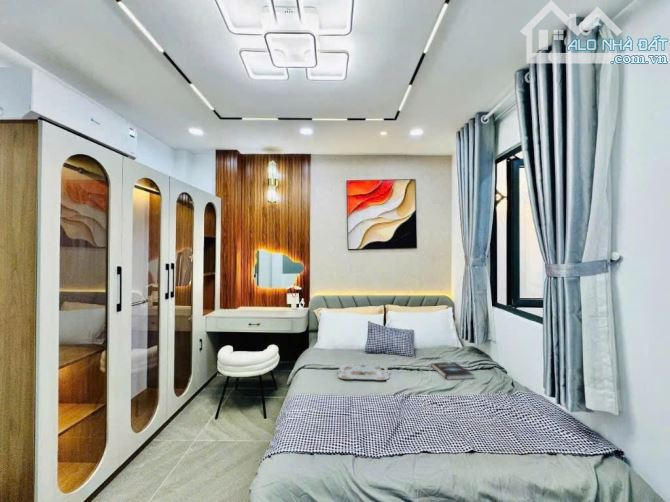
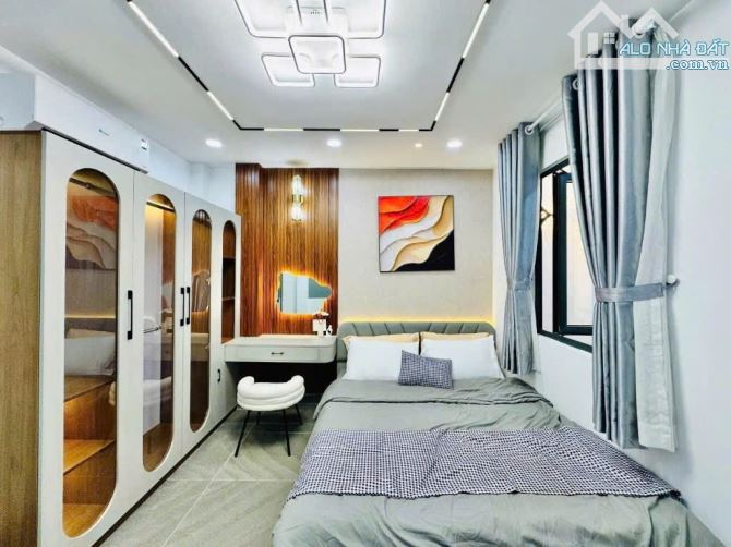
- book (451, 370)
- serving tray (363, 372)
